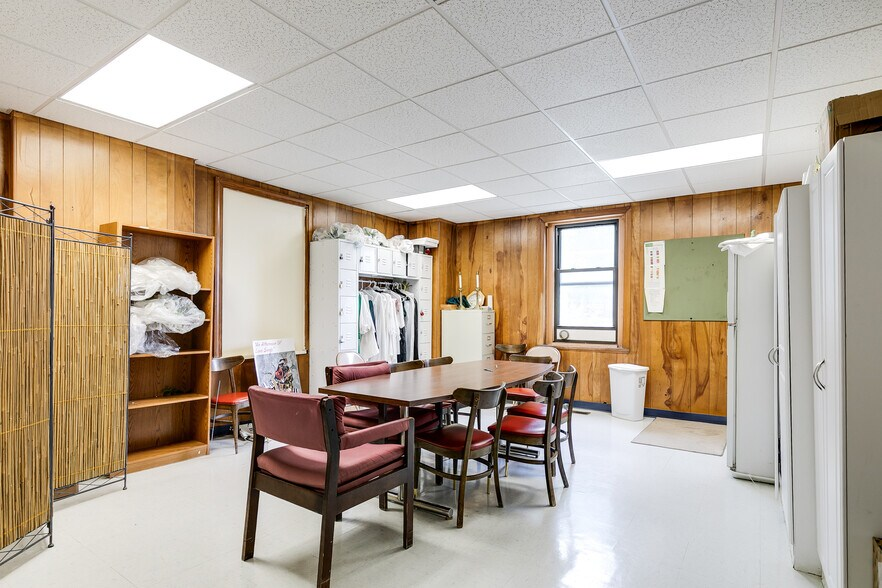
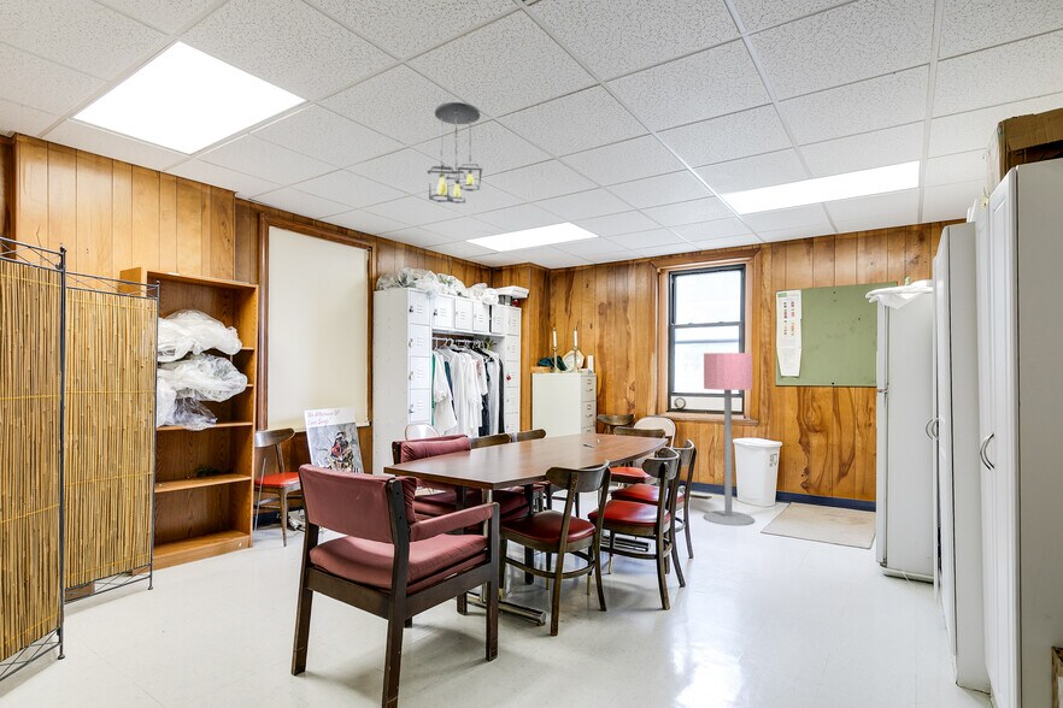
+ ceiling light fixture (456, 160)
+ floor lamp (728, 436)
